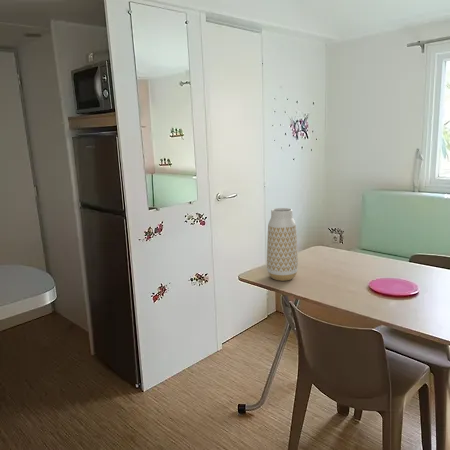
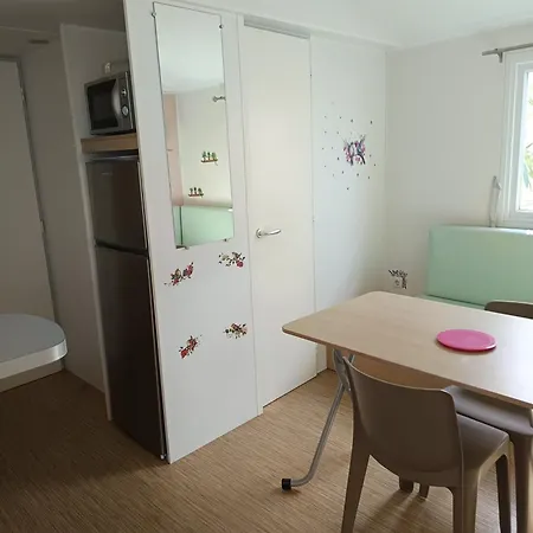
- vase (282, 244)
